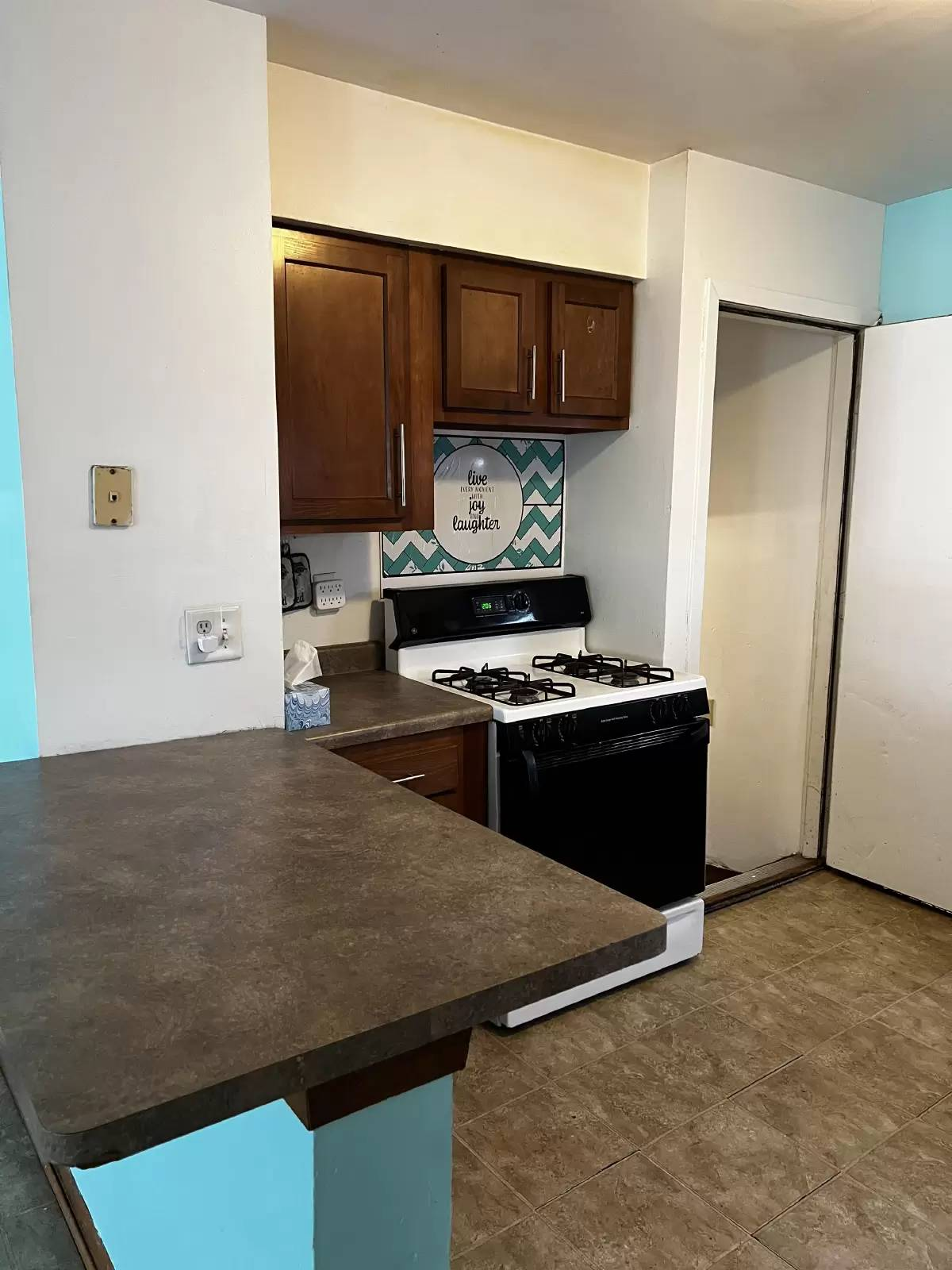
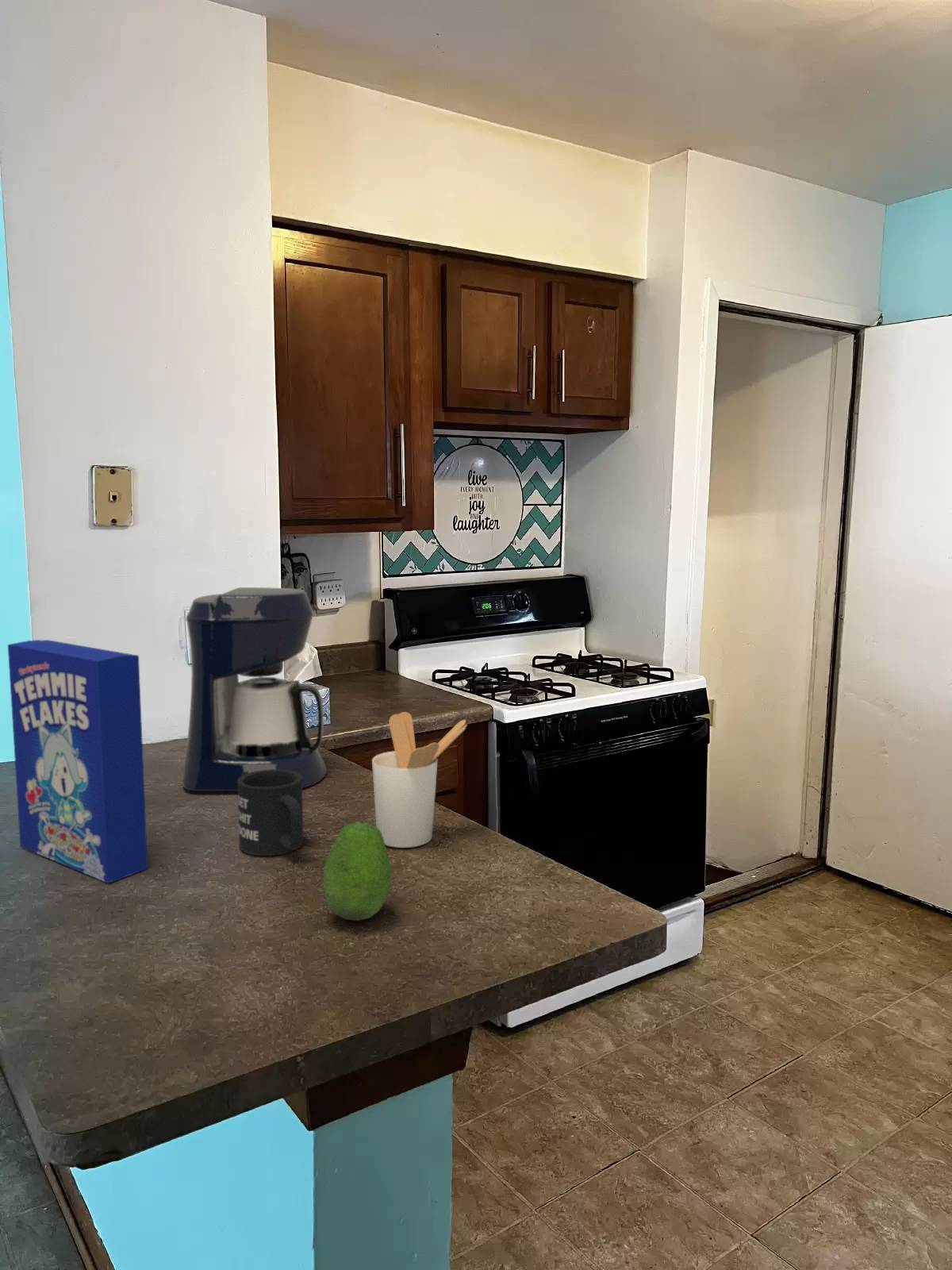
+ cereal box (76, 754)
+ fruit (357, 869)
+ coffee maker (251, 683)
+ utensil holder (421, 778)
+ mug (277, 815)
